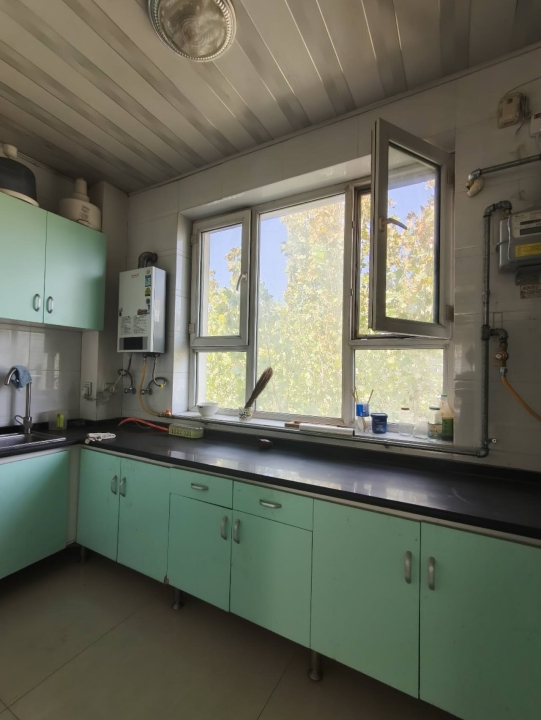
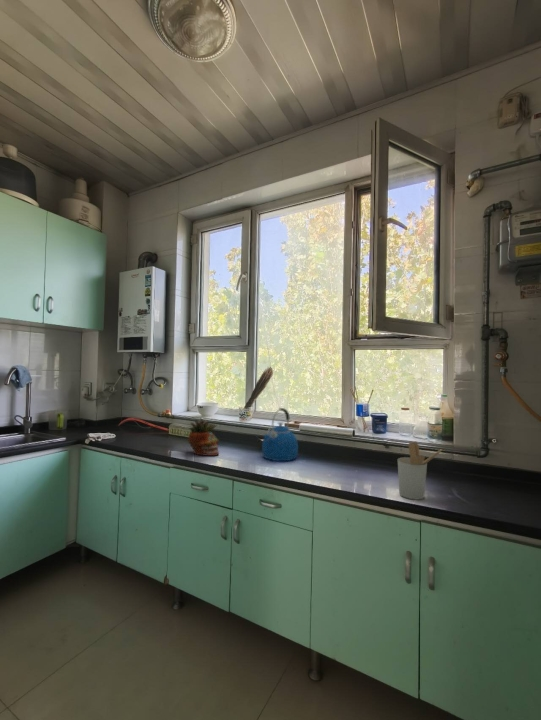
+ succulent planter (204, 436)
+ kettle (278, 433)
+ utensil holder (419, 470)
